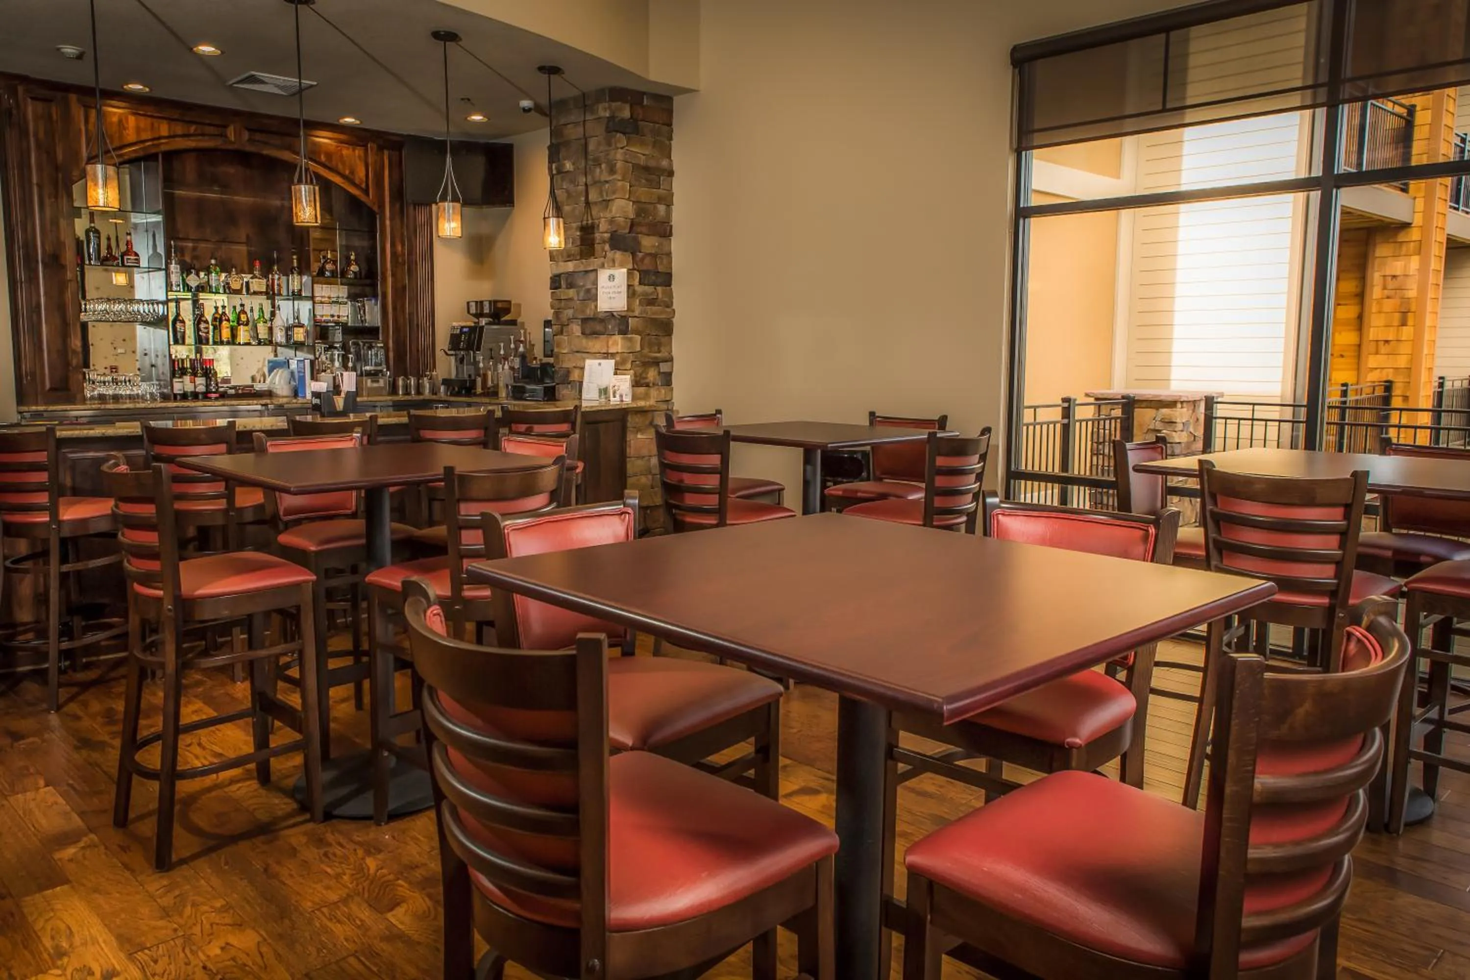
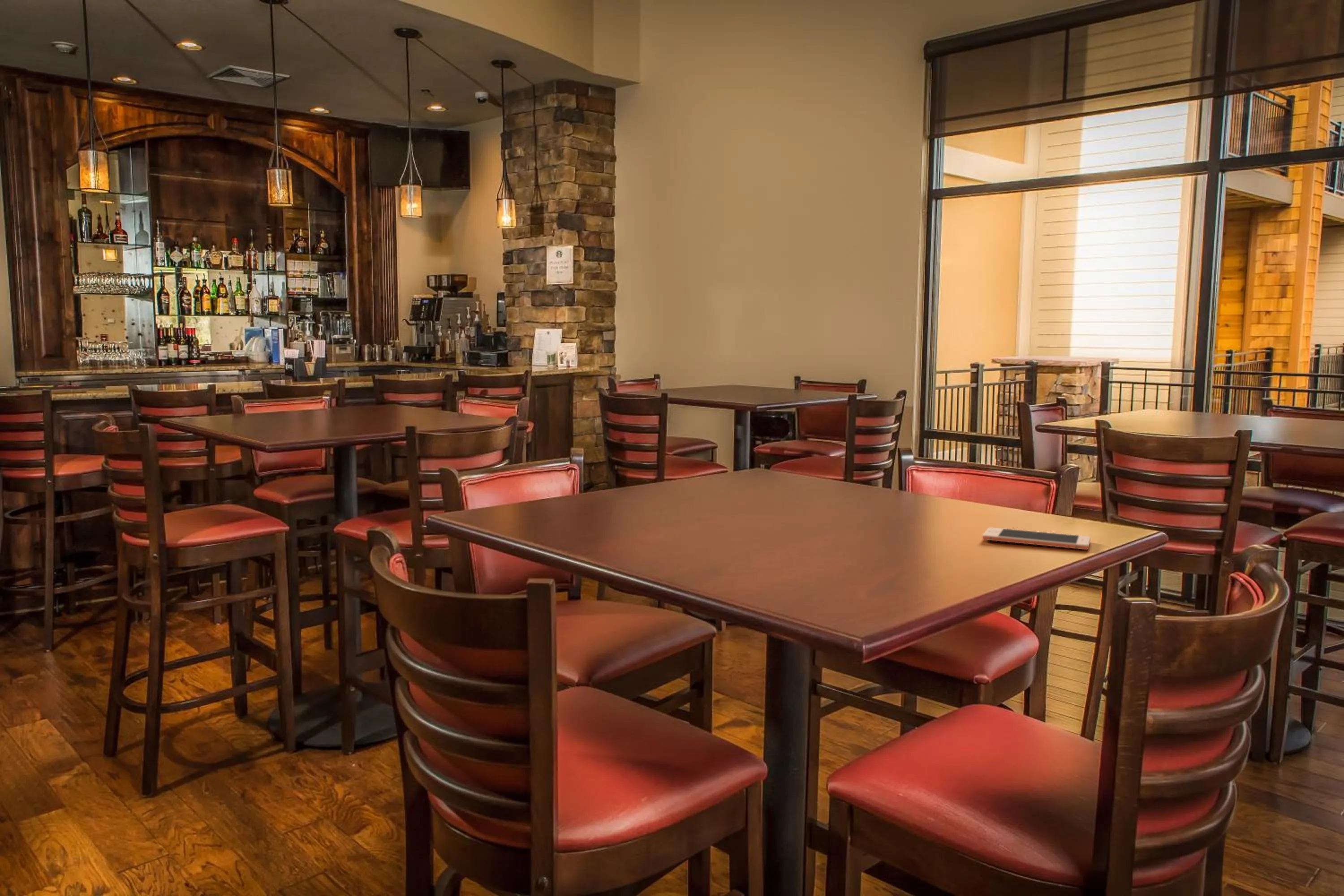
+ cell phone (1036, 538)
